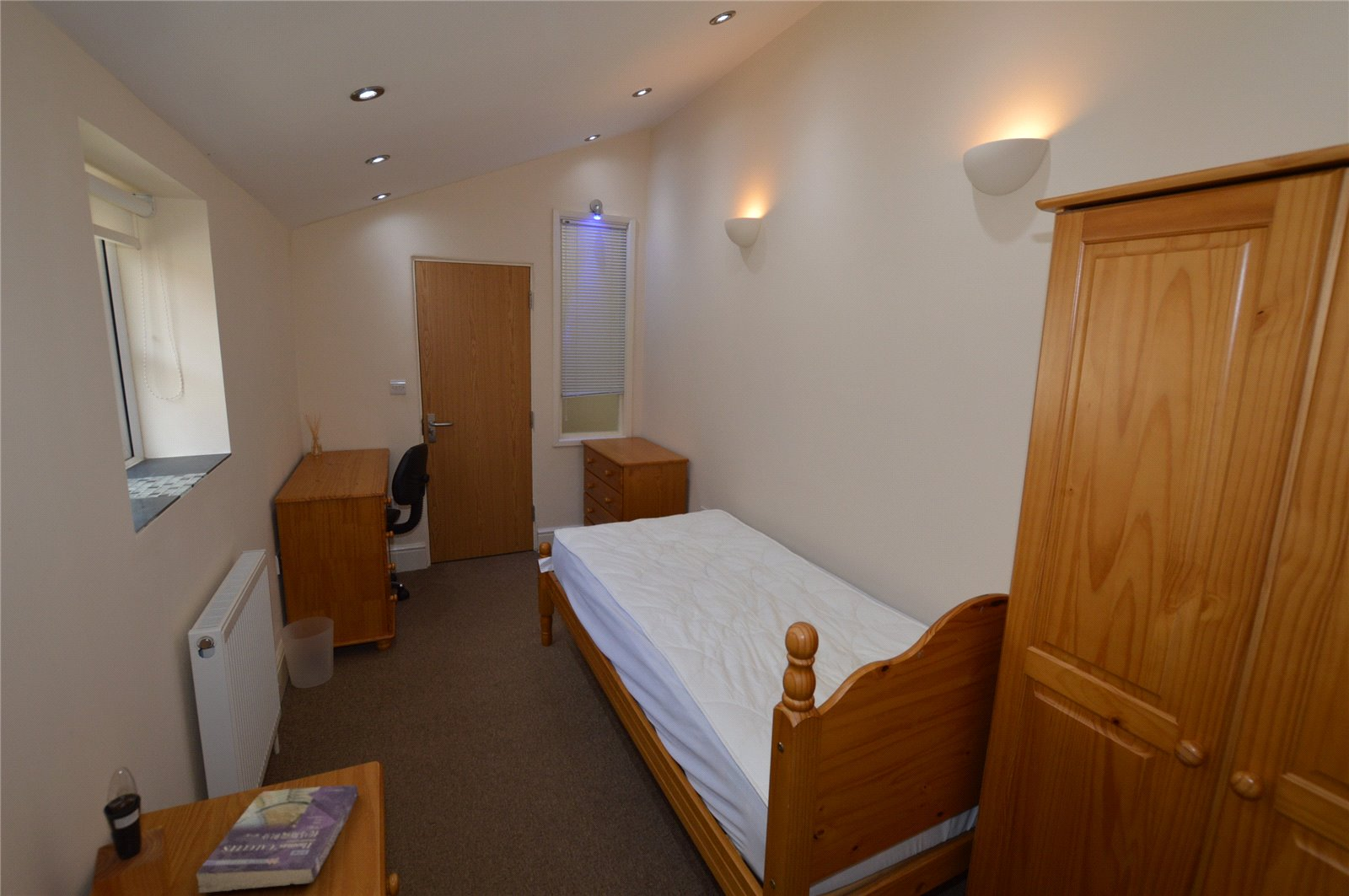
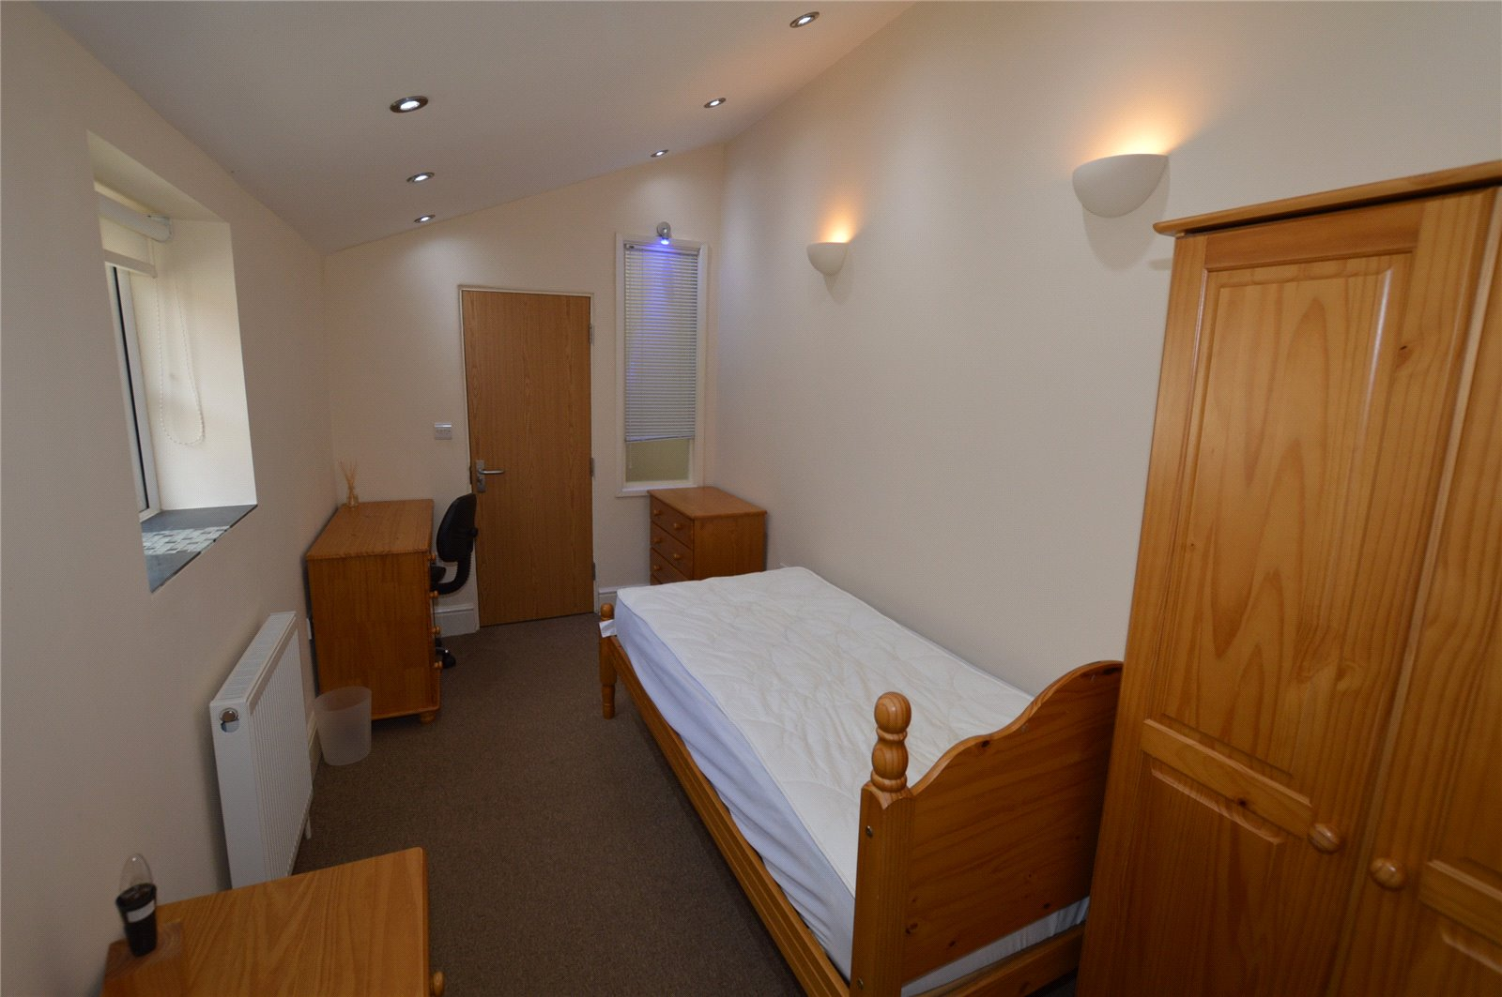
- book (286, 829)
